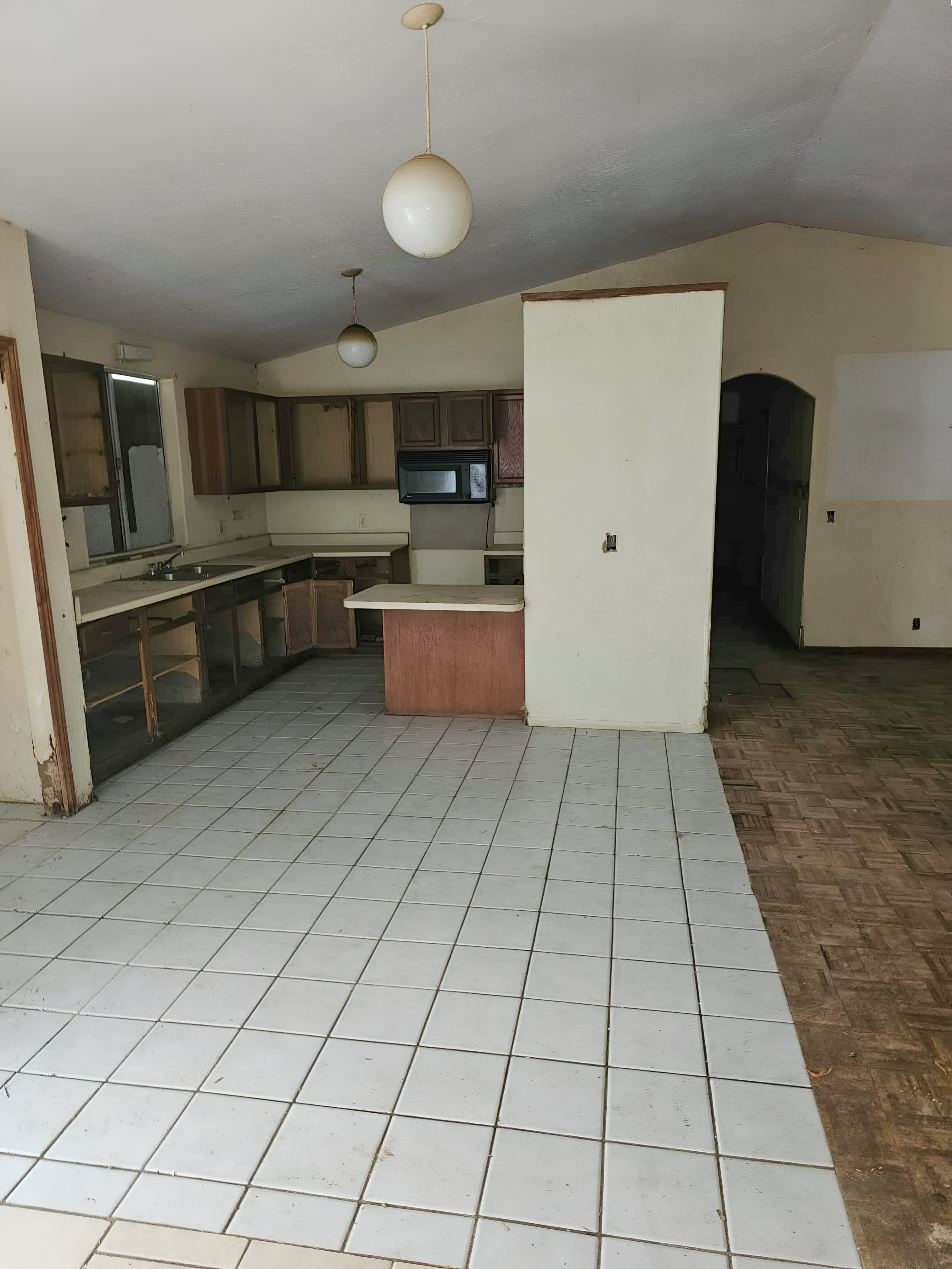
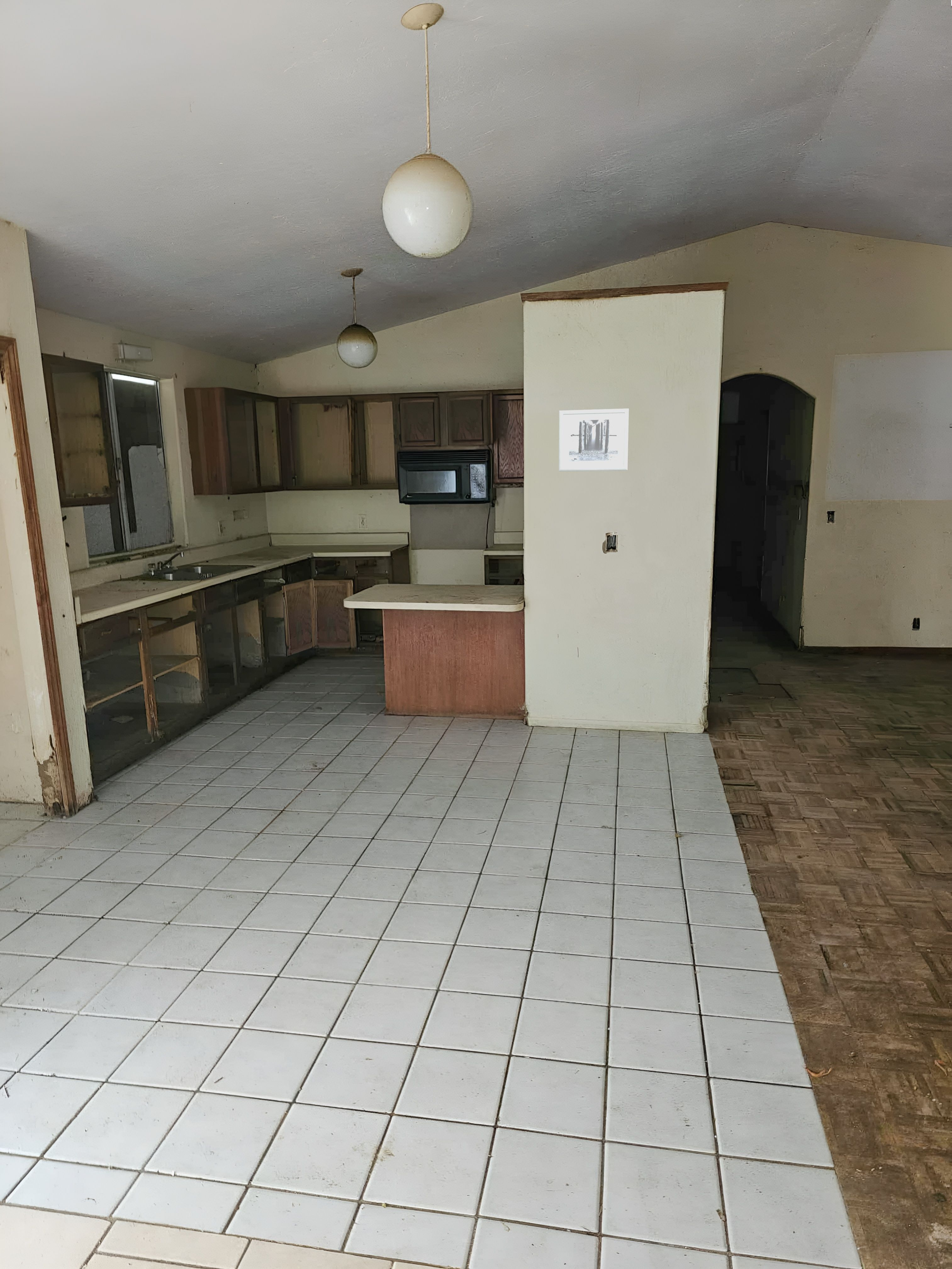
+ wall art (593, 440)
